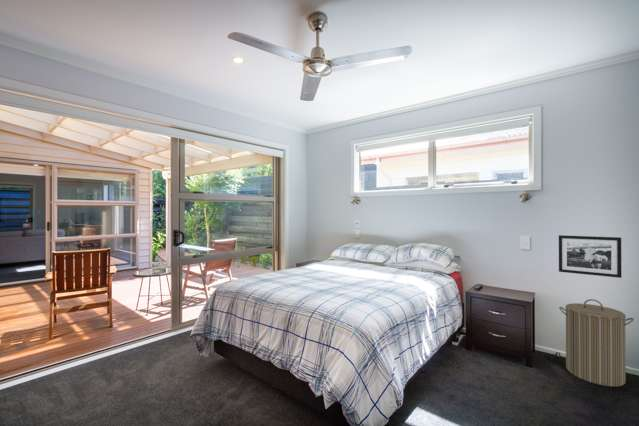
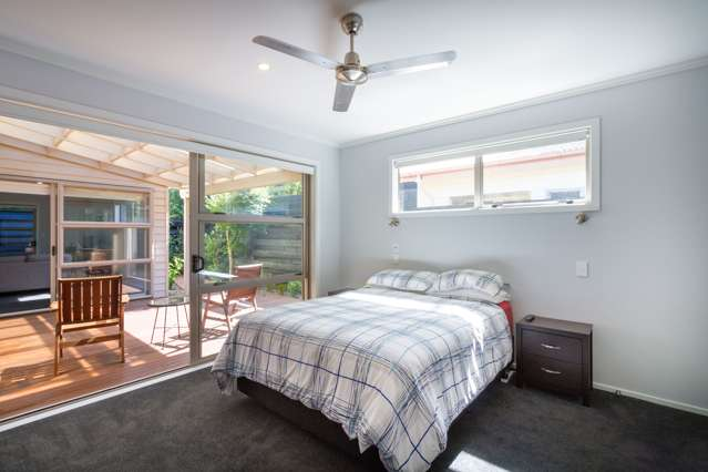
- picture frame (588, 255)
- laundry hamper (594, 337)
